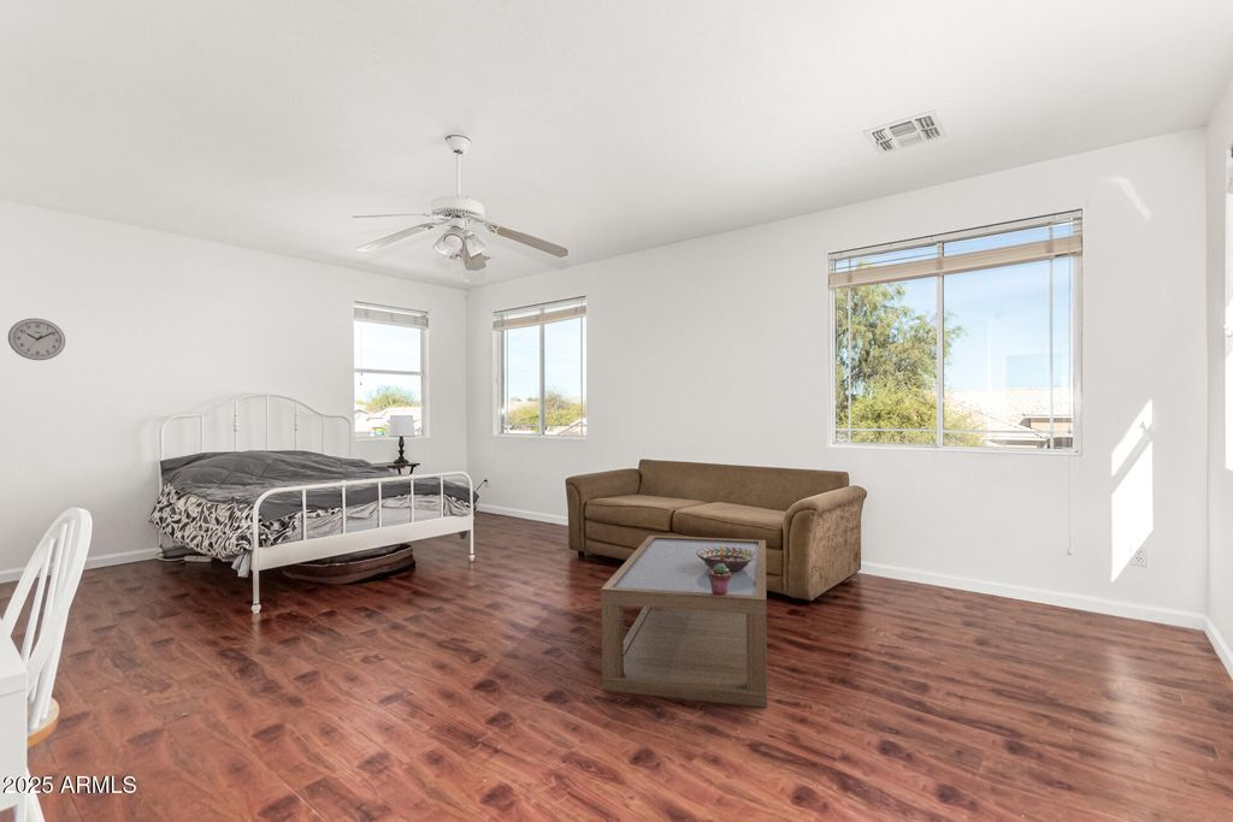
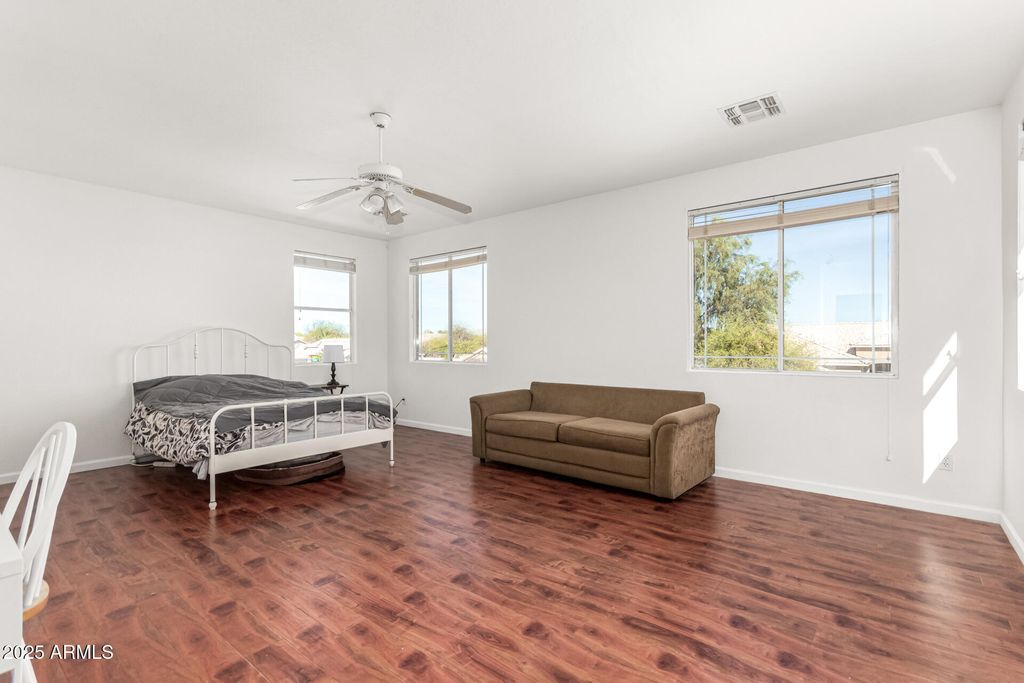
- potted succulent (719, 578)
- decorative bowl (726, 557)
- wall clock (37, 338)
- coffee table (696, 603)
